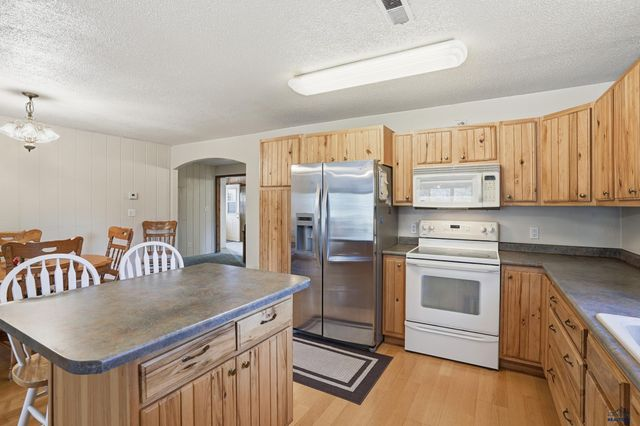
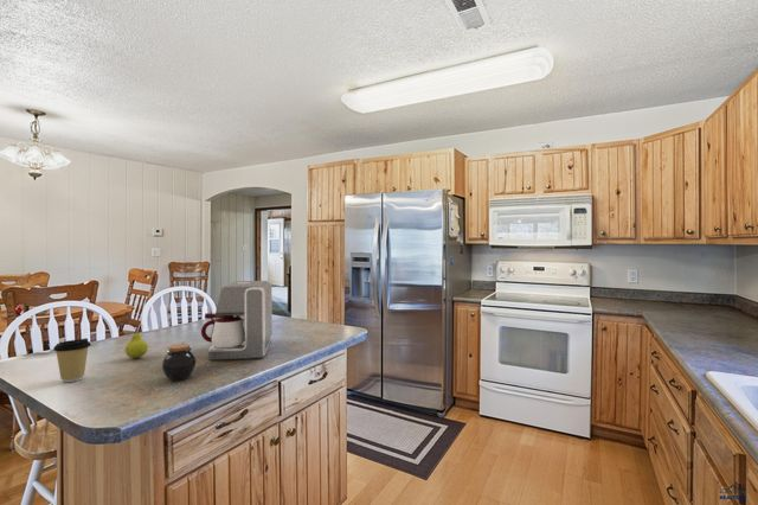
+ coffee cup (72, 359)
+ jar (179, 362)
+ coffee maker (244, 317)
+ fruit (136, 341)
